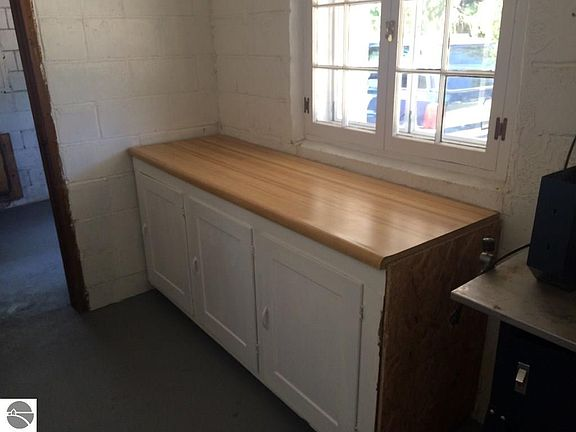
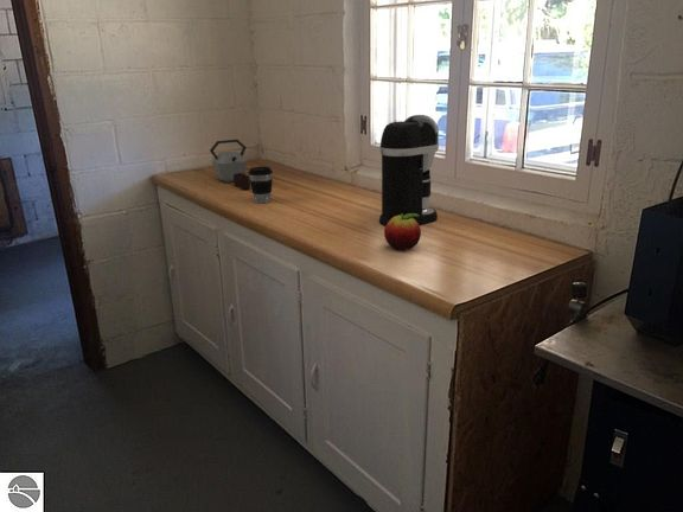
+ coffee maker (409, 169)
+ kettle (234, 162)
+ fruit (402, 230)
+ coffee cup (261, 185)
